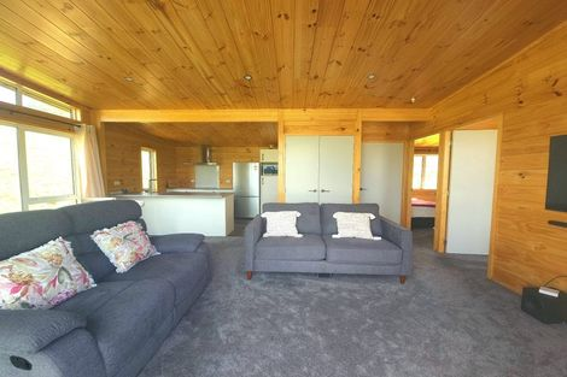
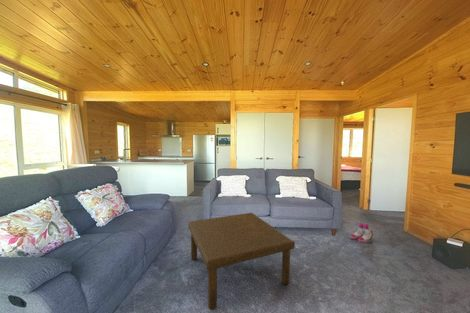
+ boots (361, 231)
+ coffee table (235, 250)
